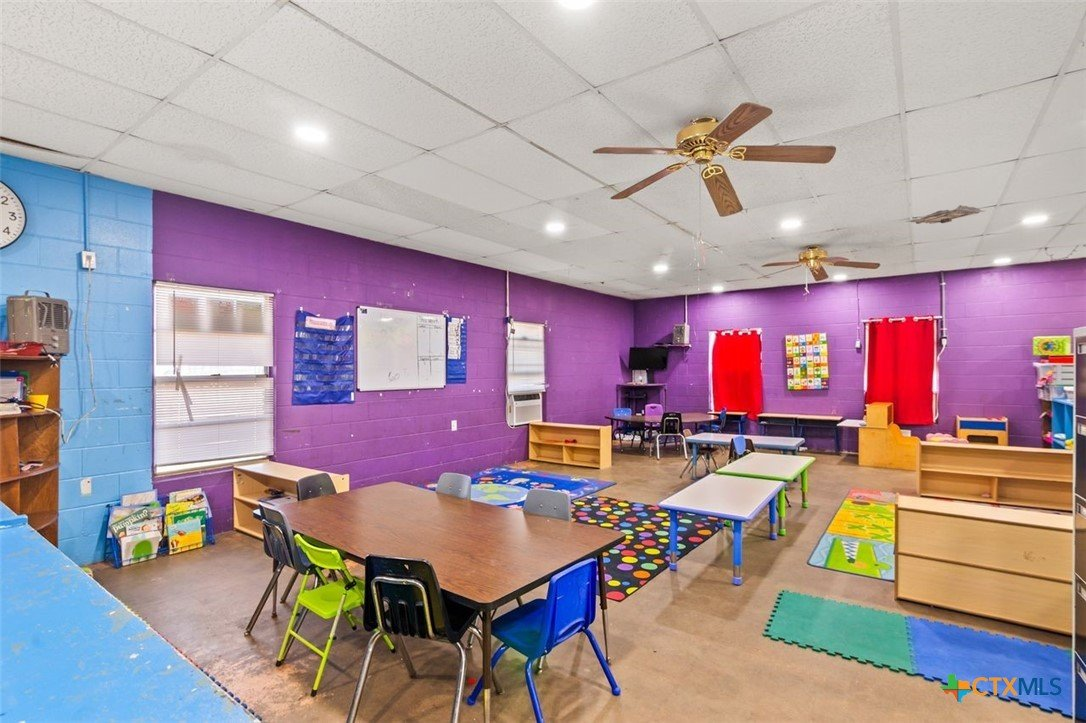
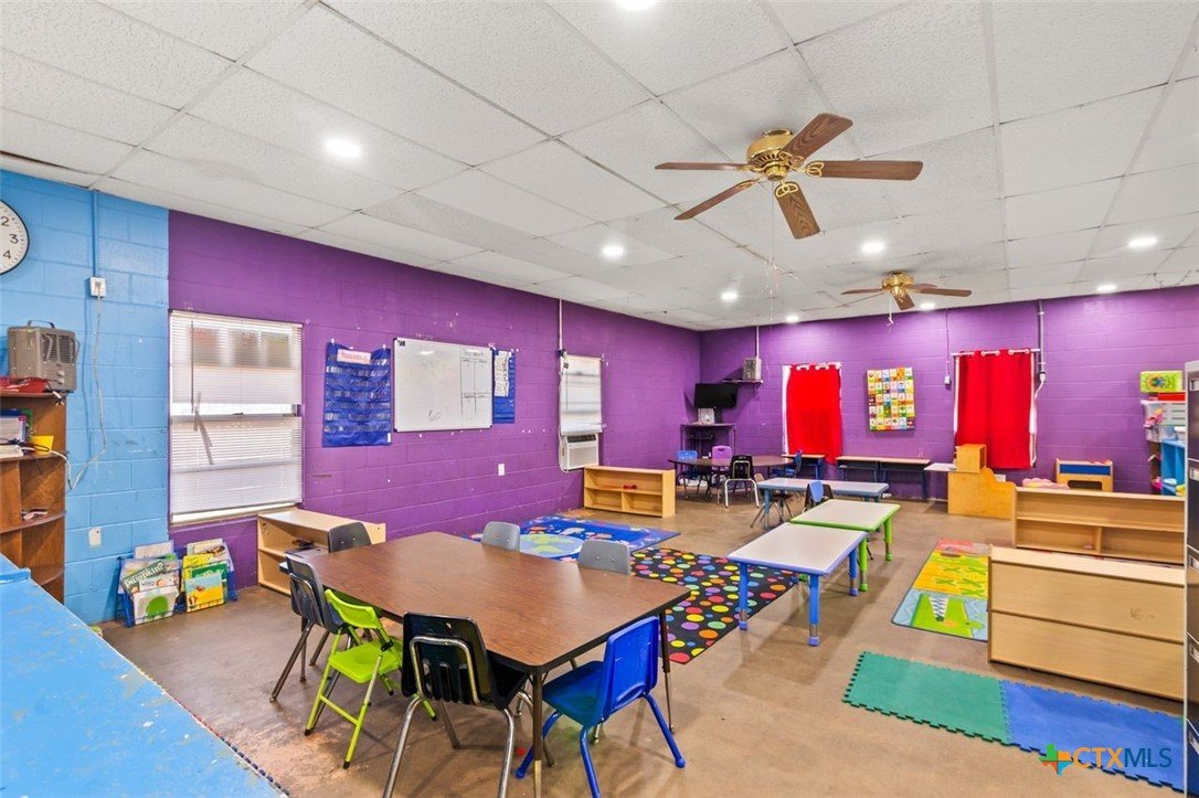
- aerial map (944, 216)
